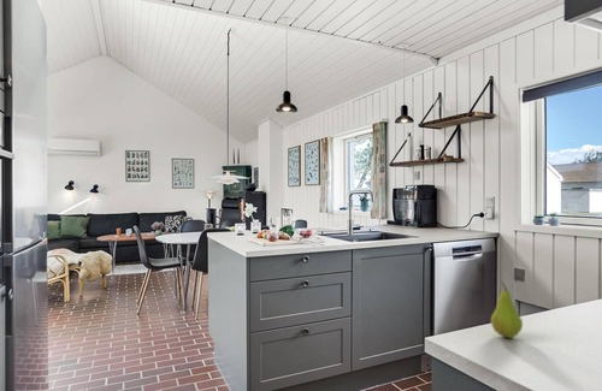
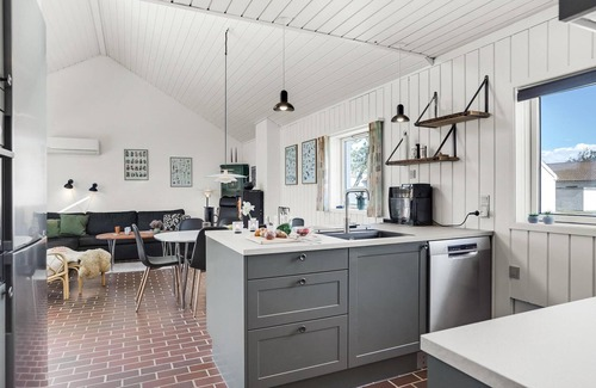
- fruit (506, 309)
